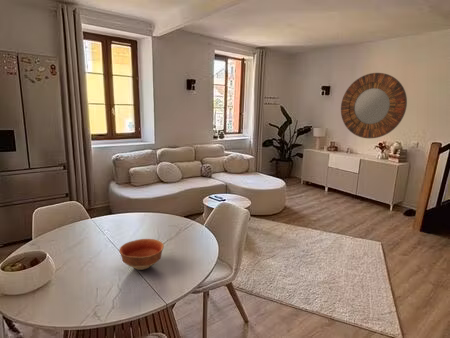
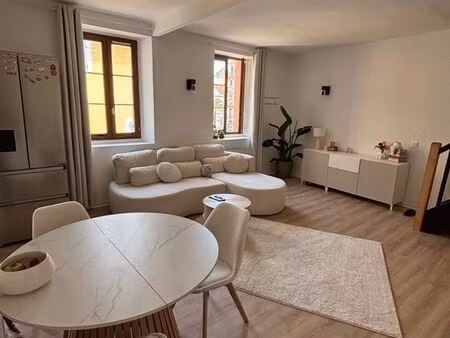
- bowl (142, 256)
- home mirror (371, 106)
